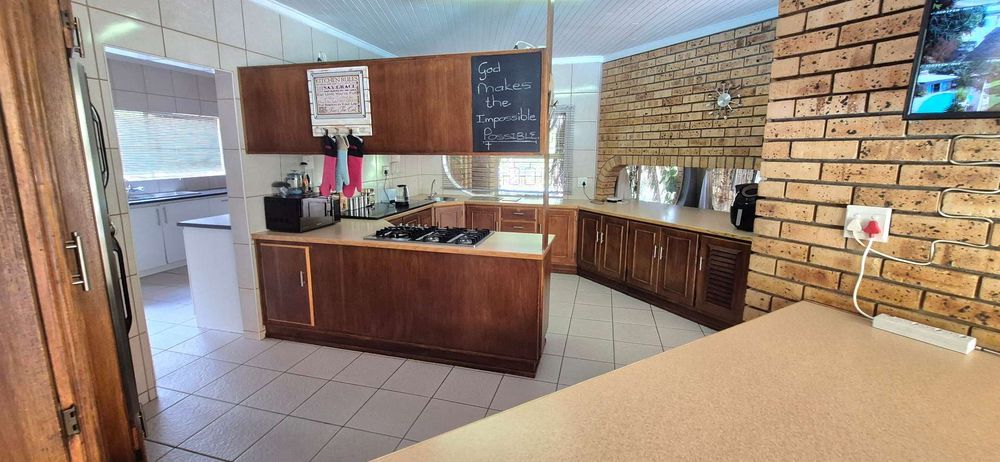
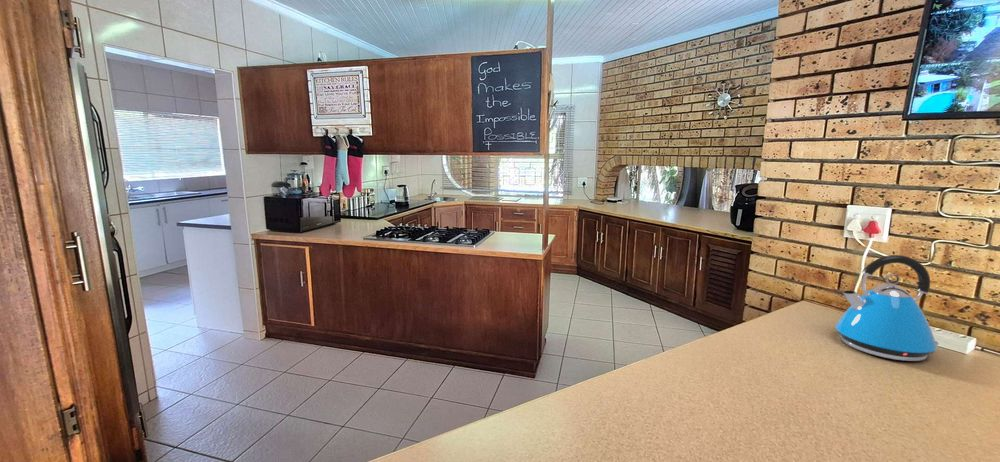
+ kettle (892, 301)
